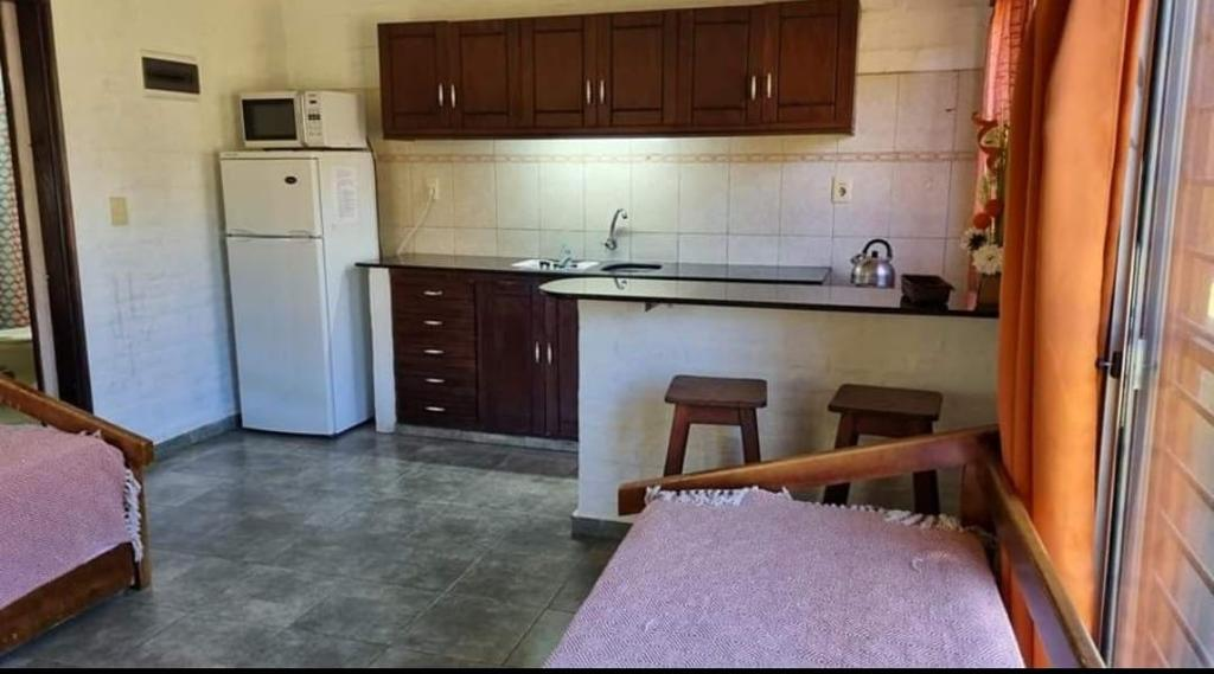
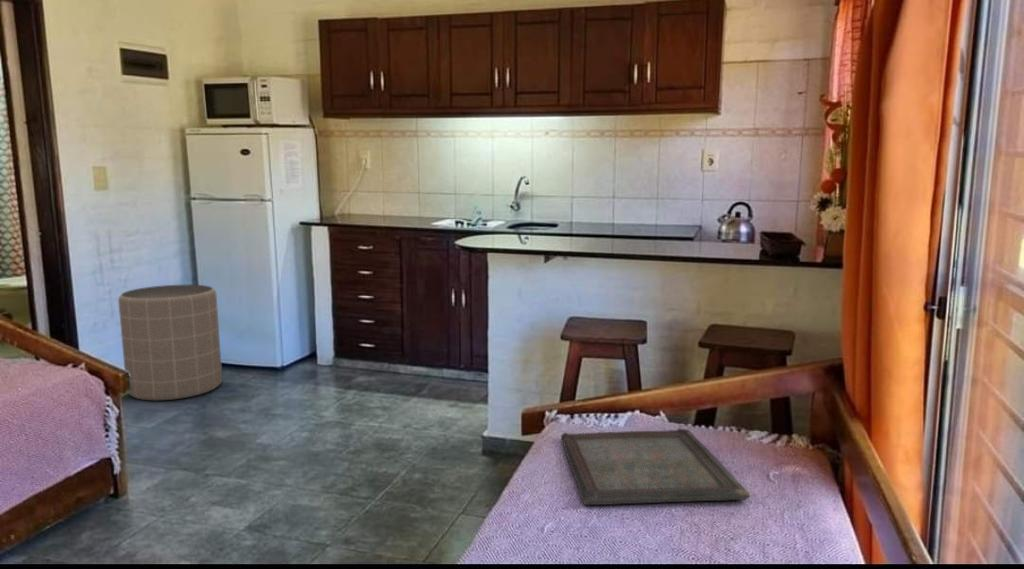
+ serving tray (645, 463)
+ trash can (171, 340)
